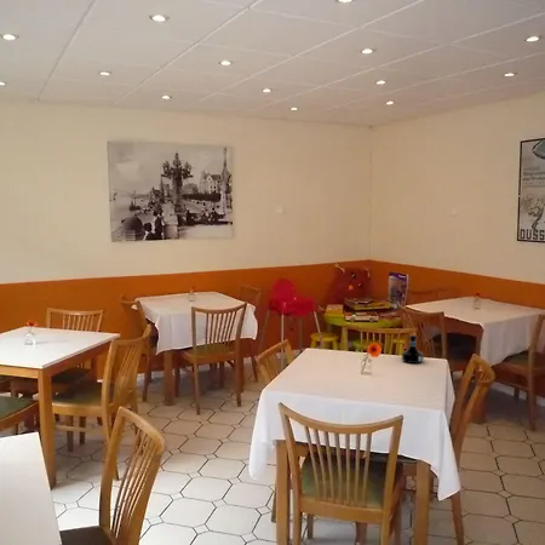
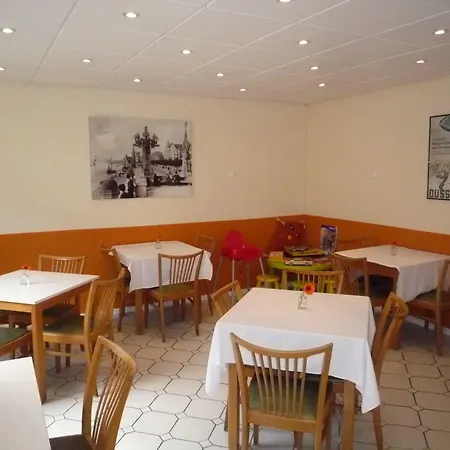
- tequila bottle (412, 348)
